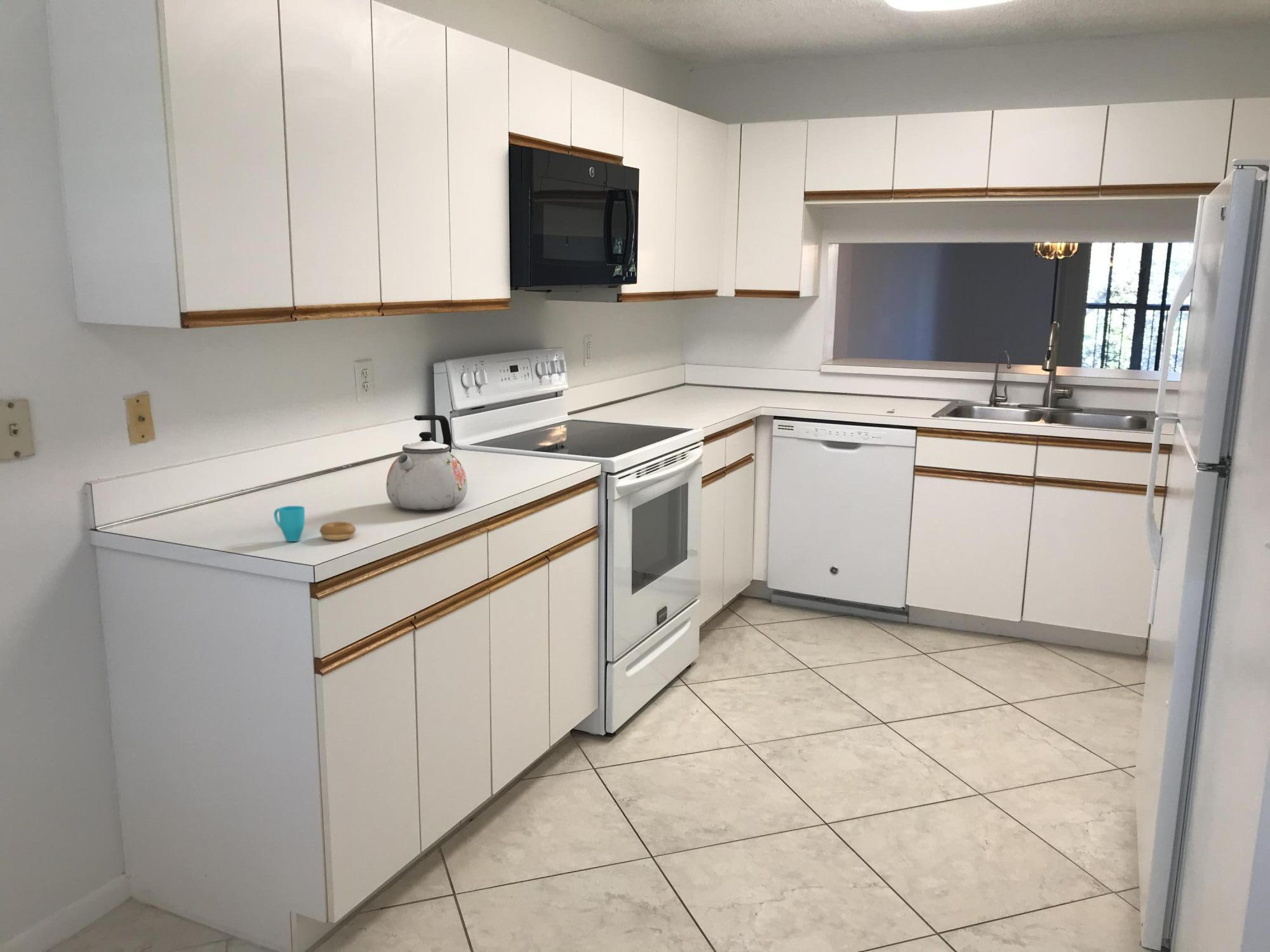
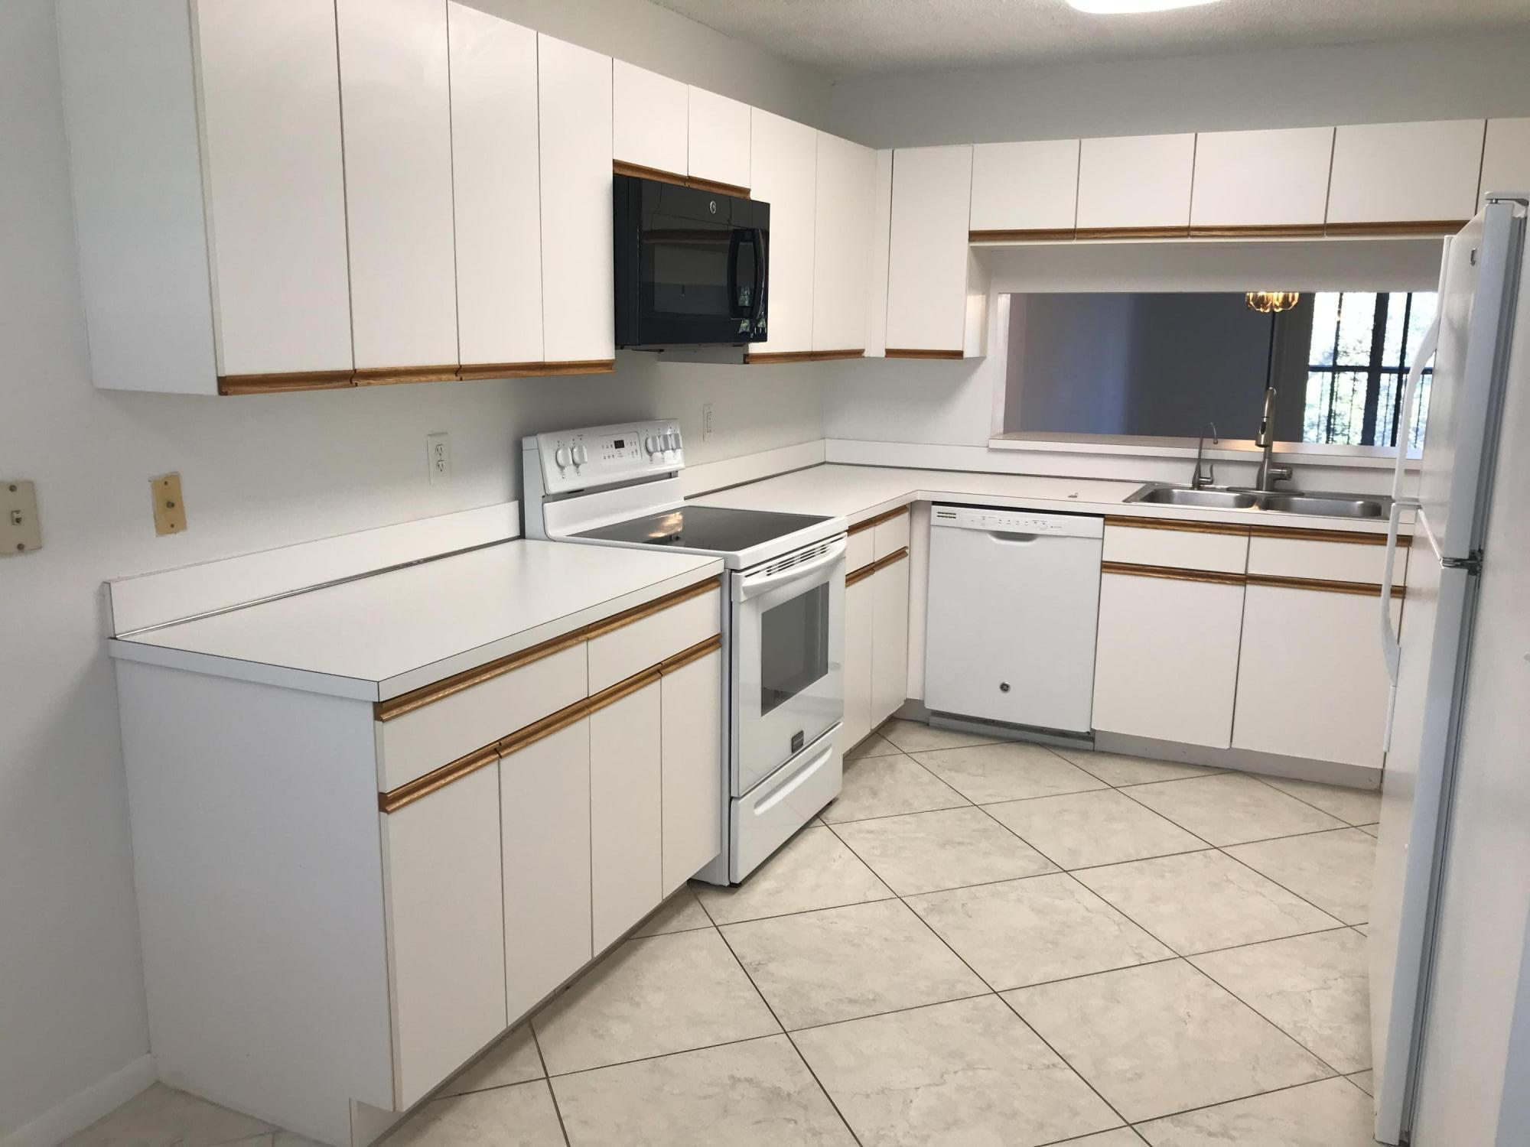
- kettle (426, 461)
- cup (321, 527)
